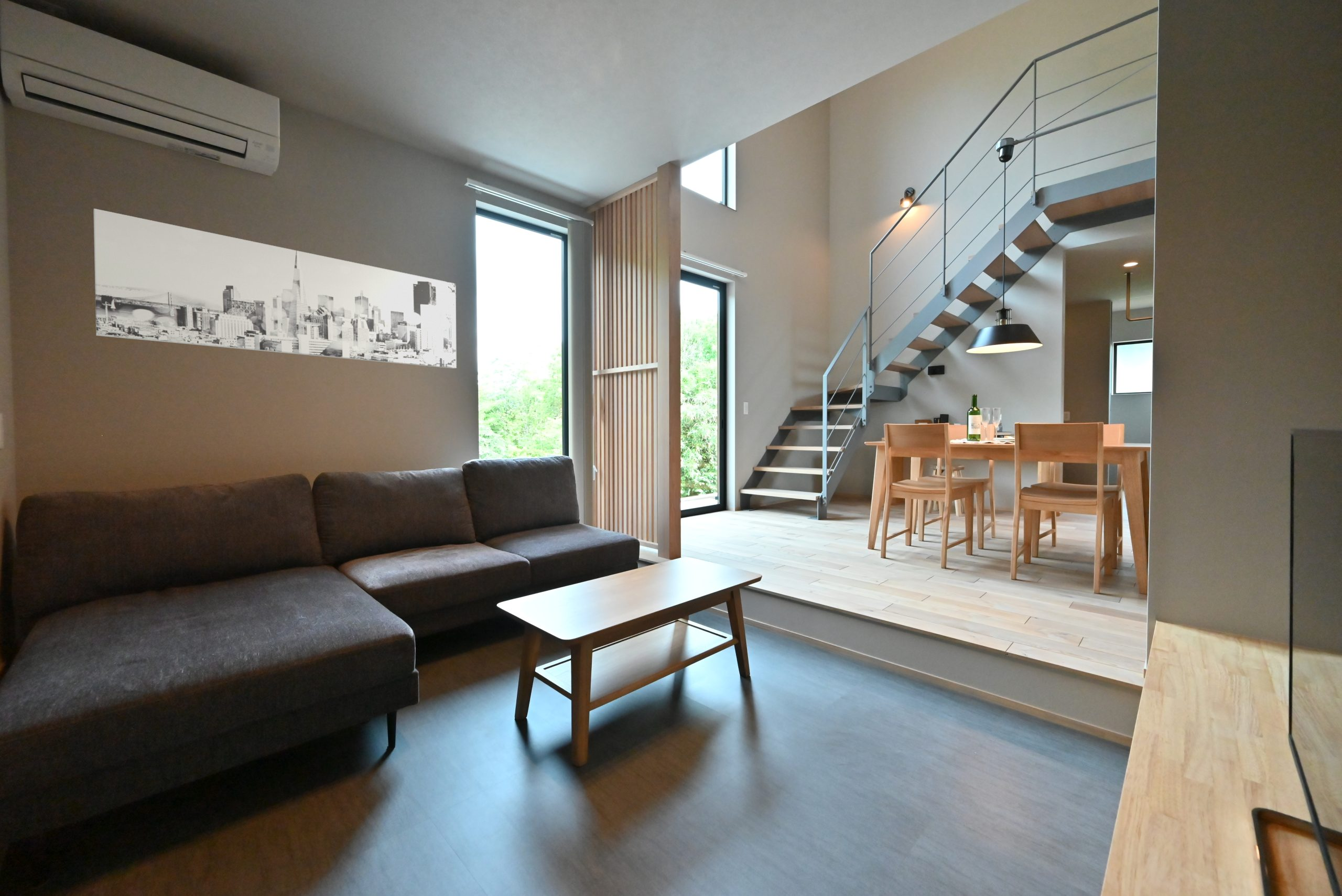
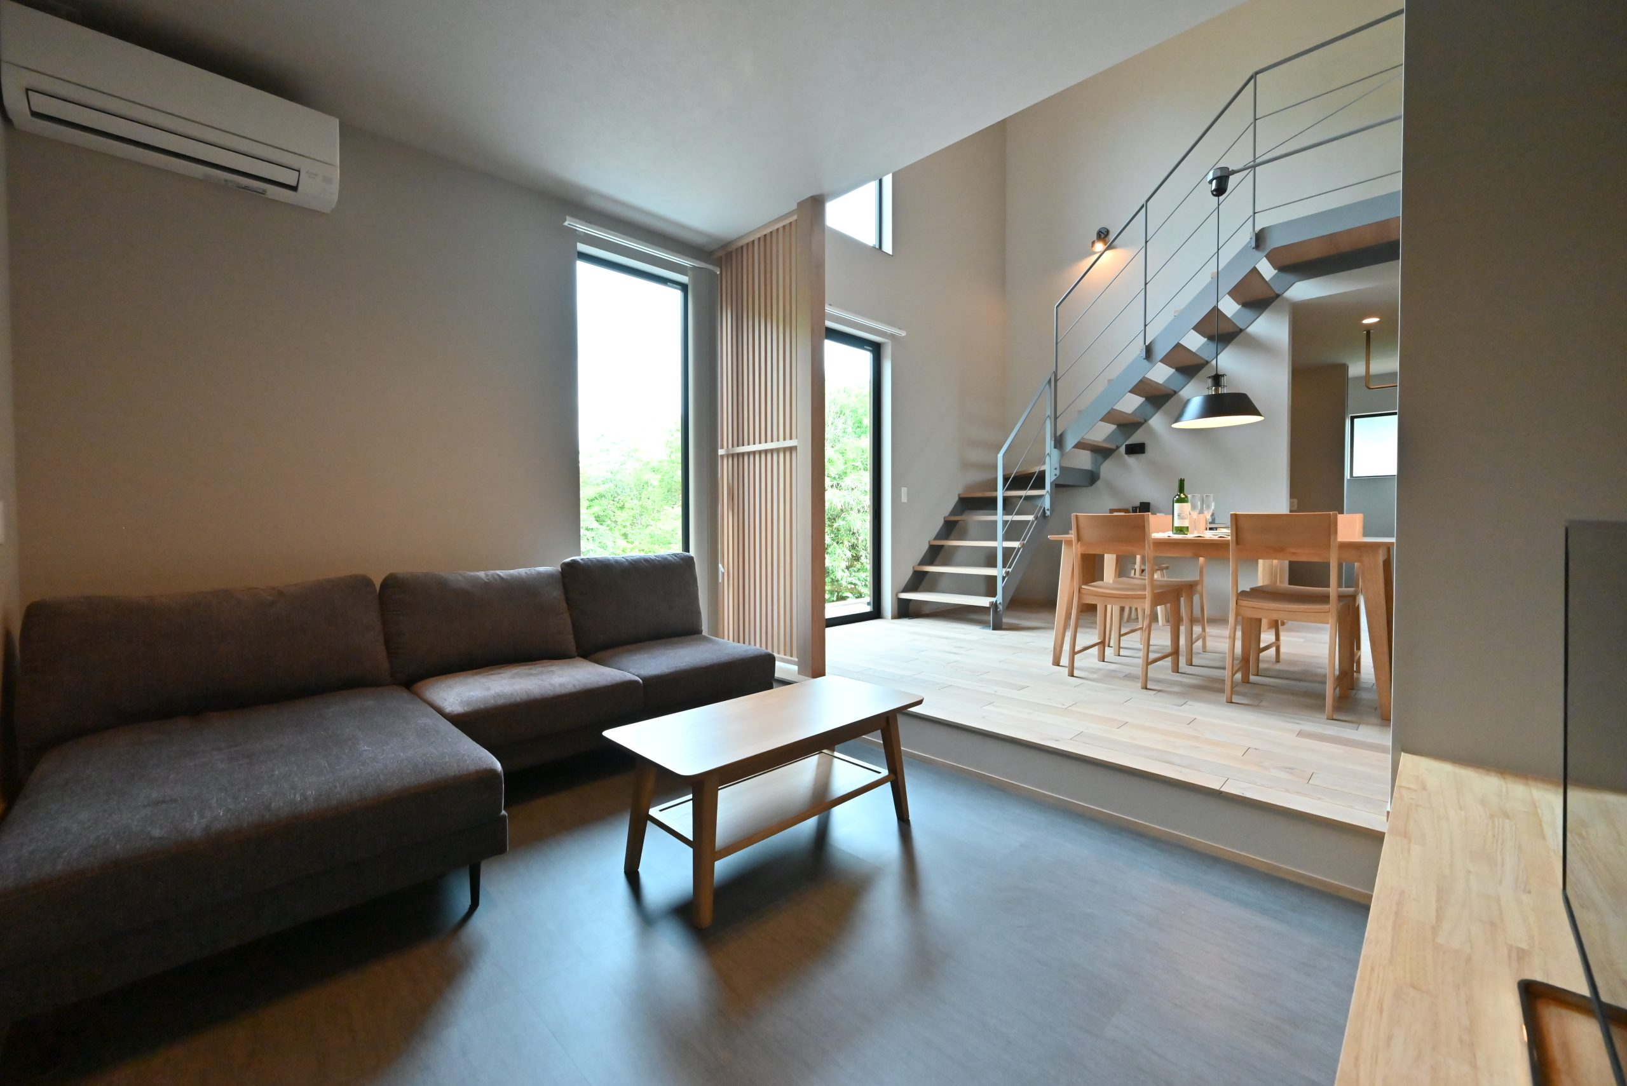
- wall art (310, 305)
